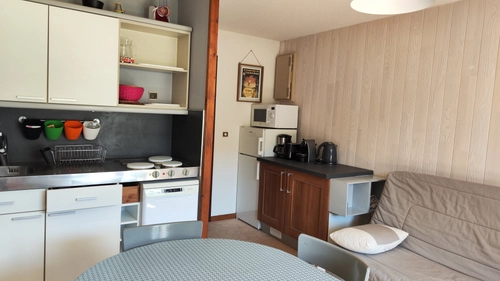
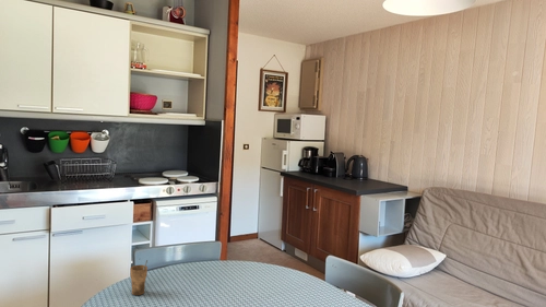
+ cup (139, 276)
